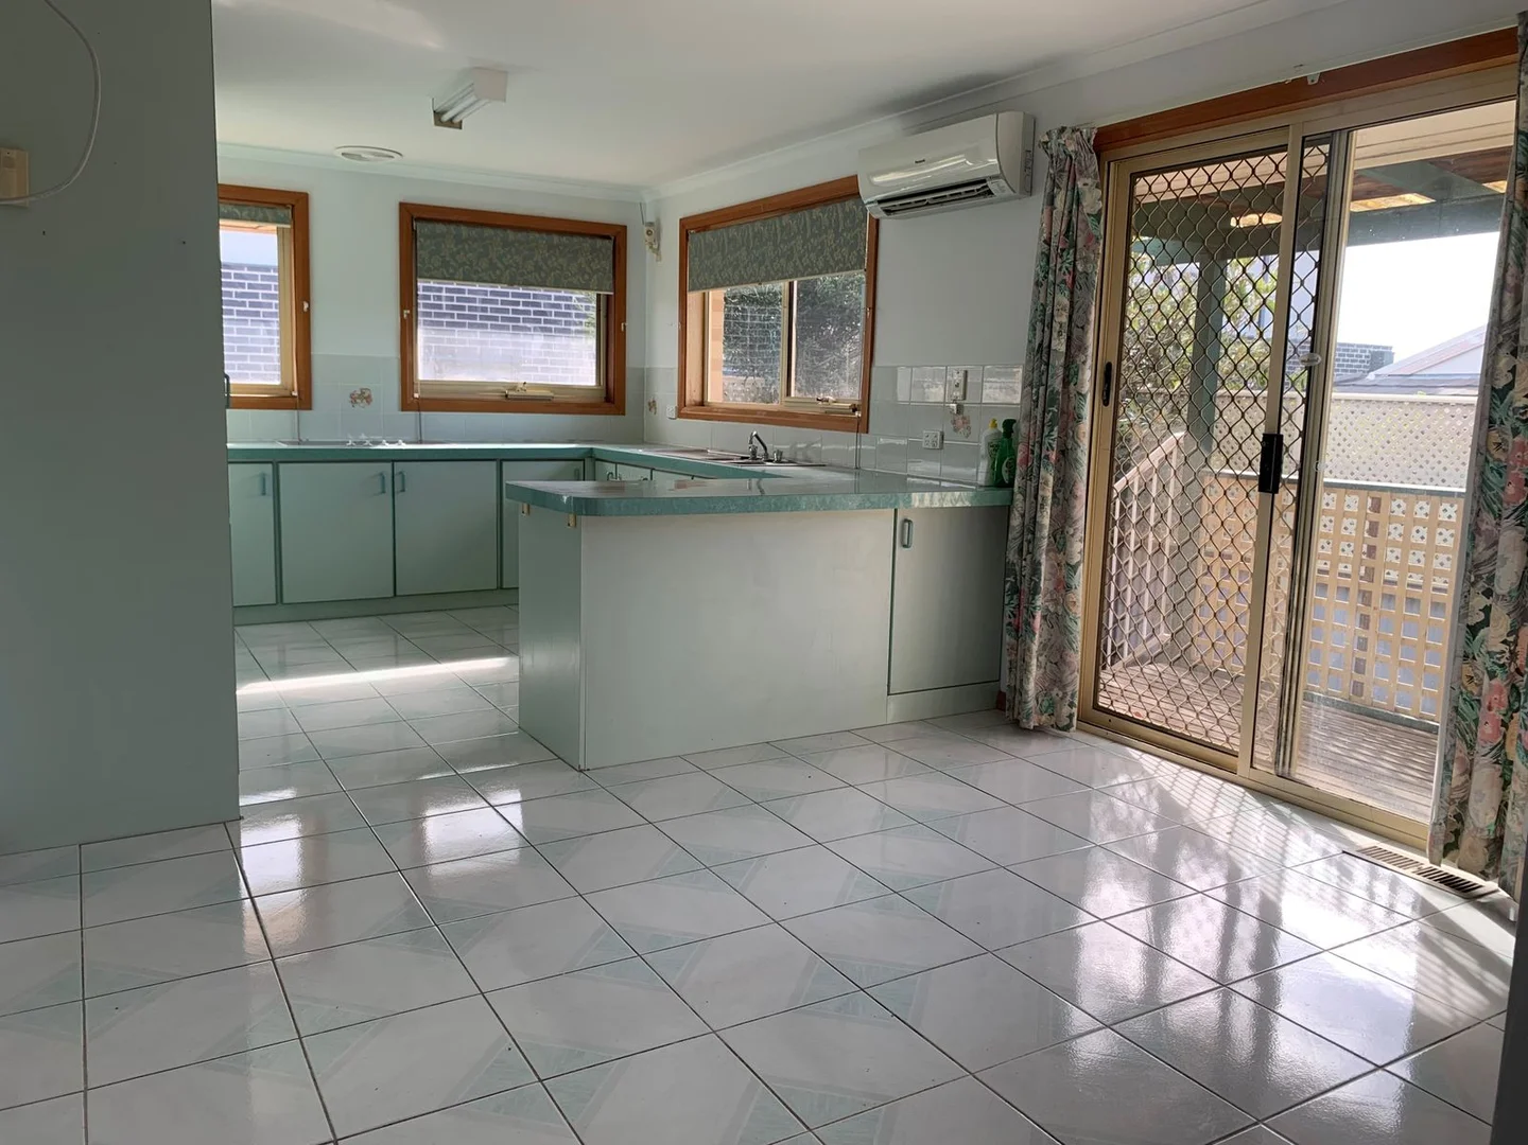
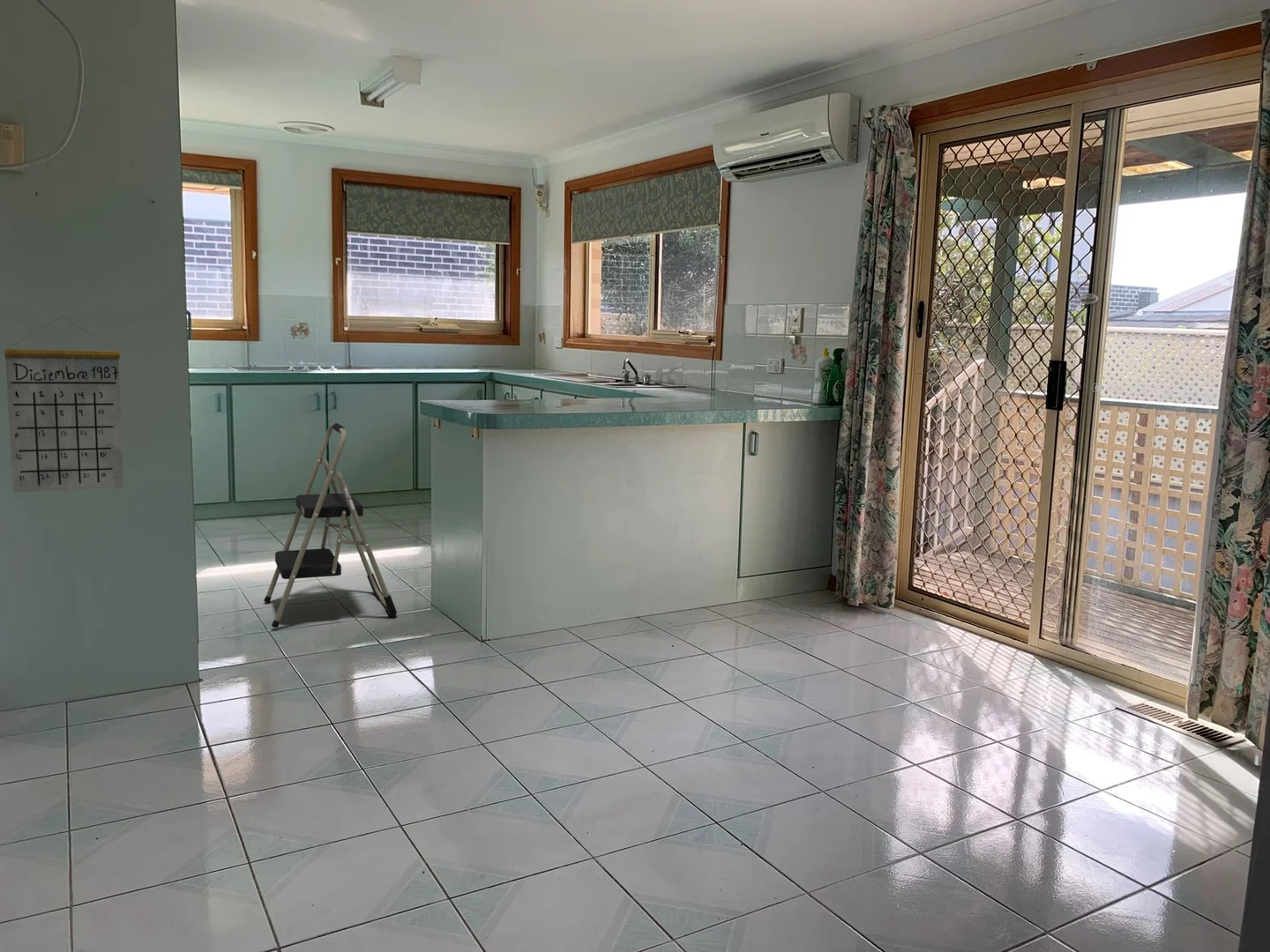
+ calendar (65, 404)
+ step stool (328, 518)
